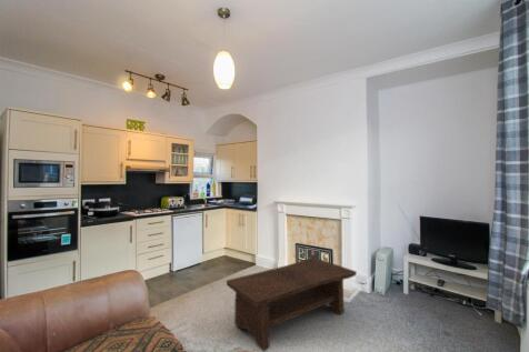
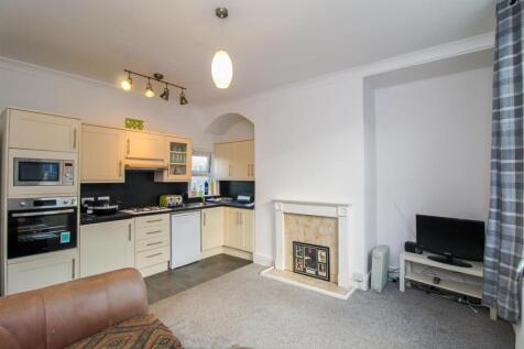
- coffee table (292, 296)
